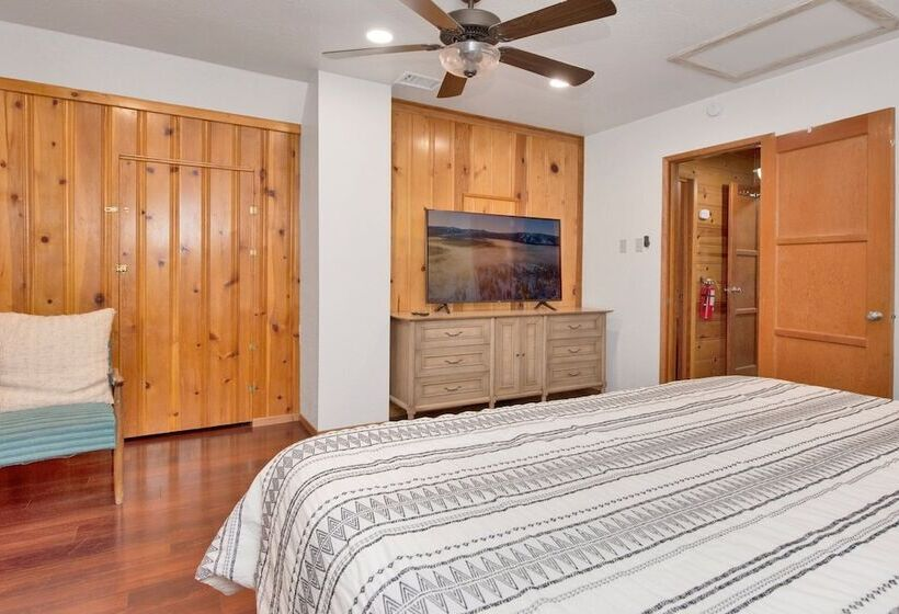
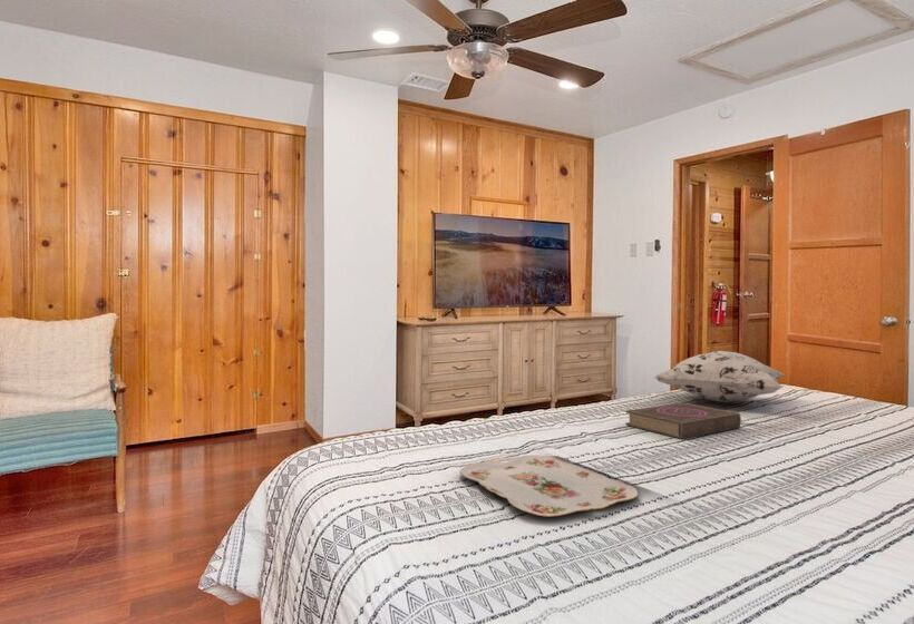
+ book (682, 419)
+ decorative pillow (720, 376)
+ serving tray (543, 481)
